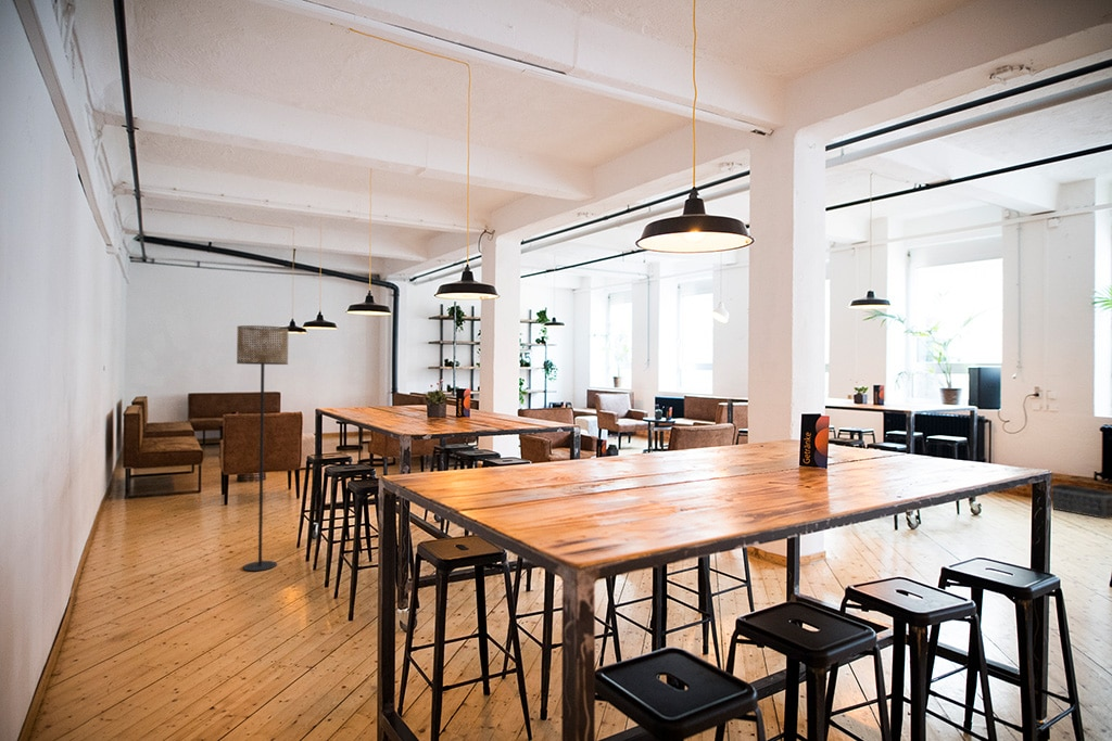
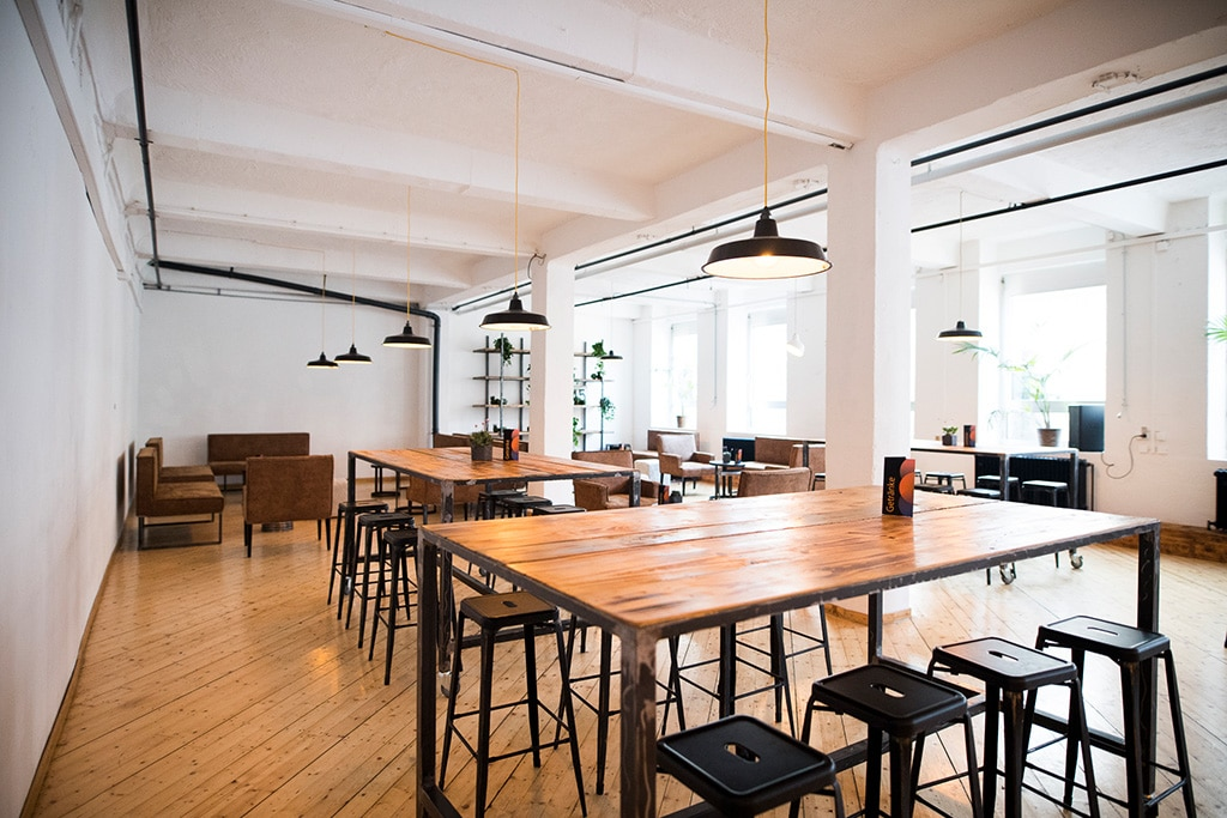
- floor lamp (261, 446)
- basket (1081, 500)
